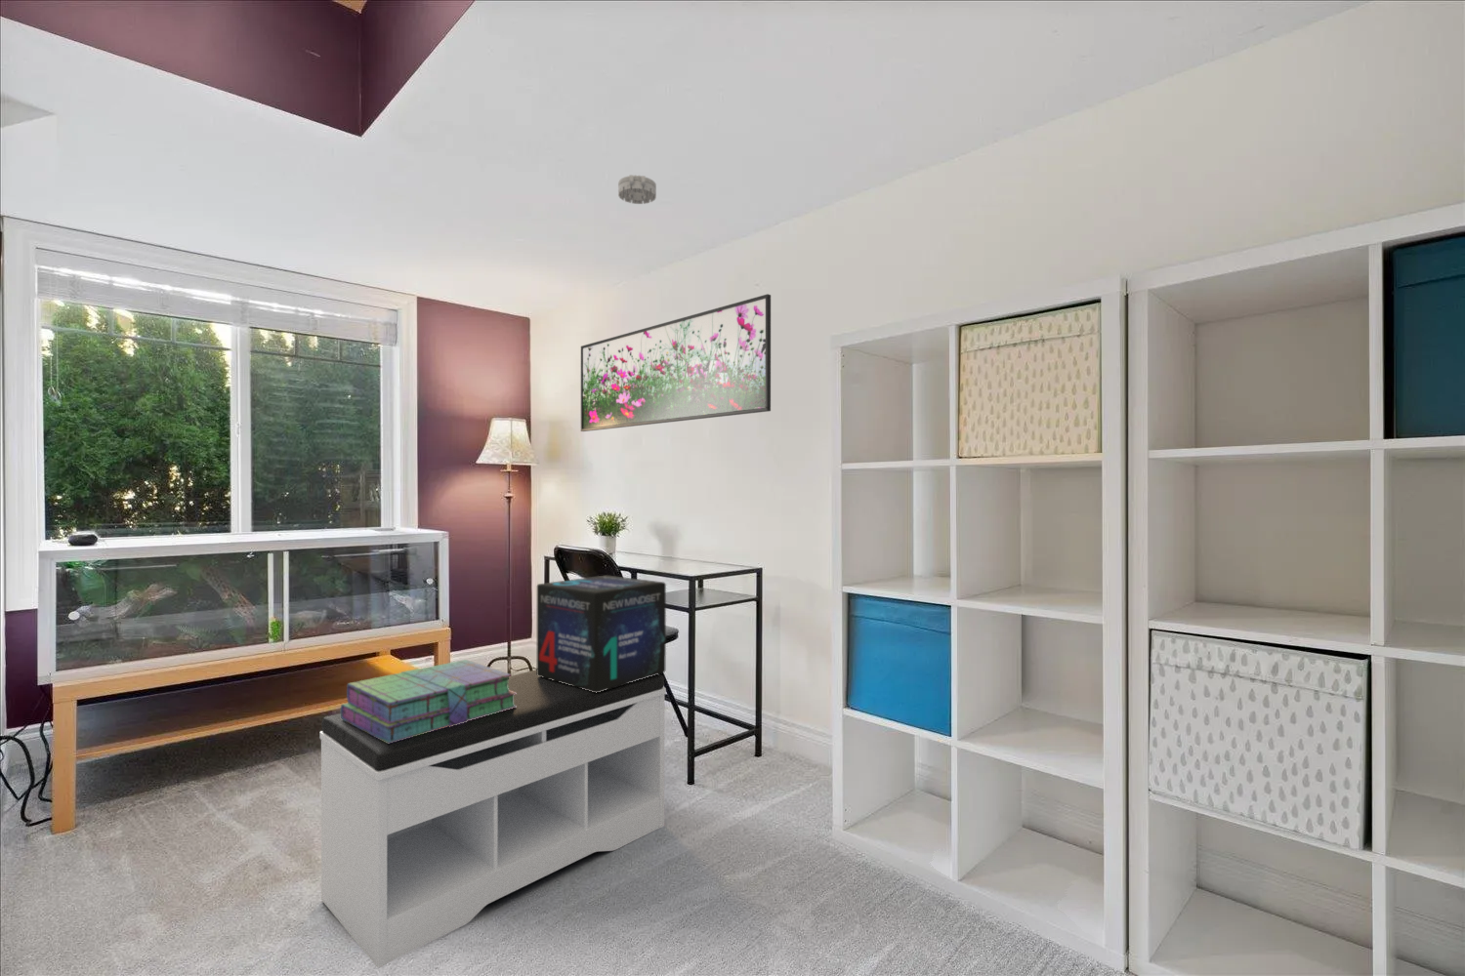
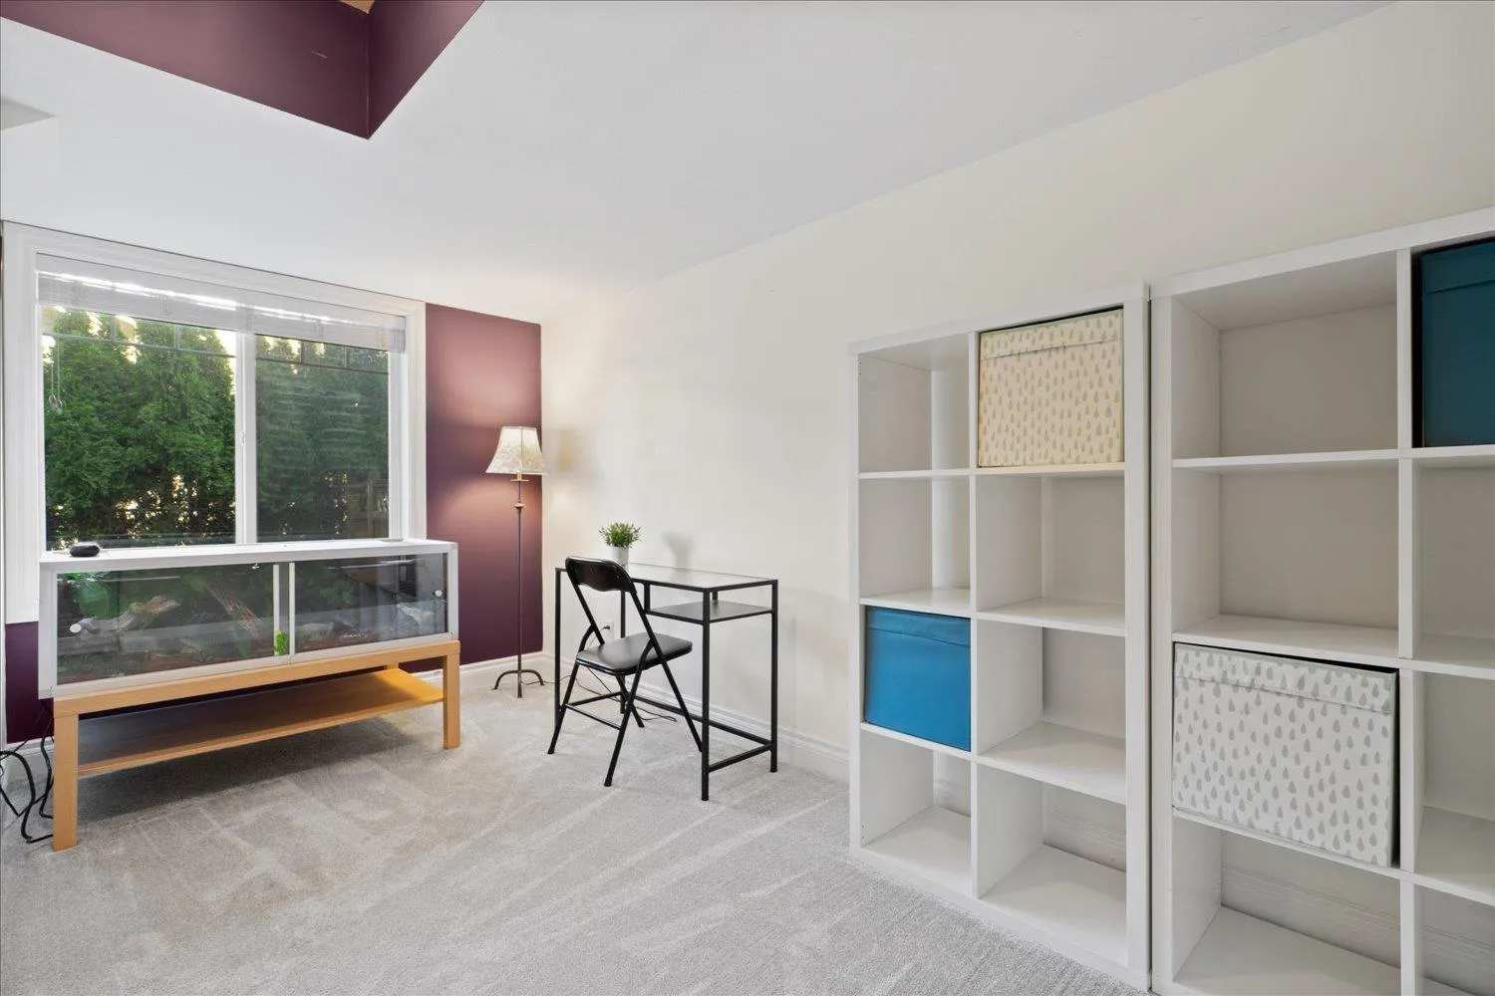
- smoke detector (637, 188)
- decorative box (602, 627)
- stack of books (431, 695)
- bench (510, 776)
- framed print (661, 373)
